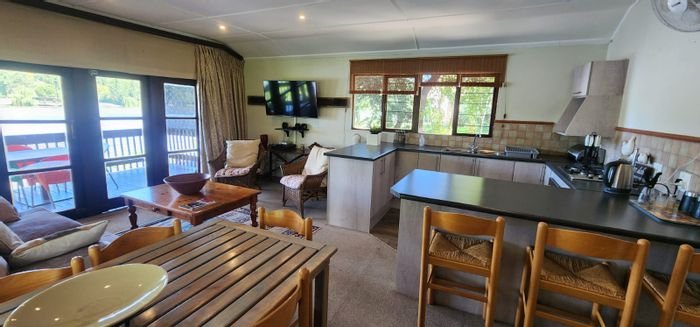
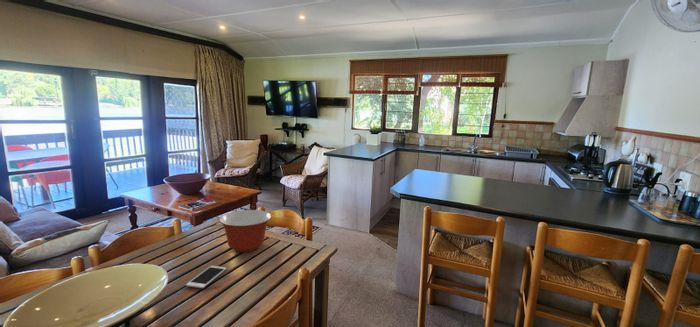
+ cell phone (207, 276)
+ mixing bowl (246, 232)
